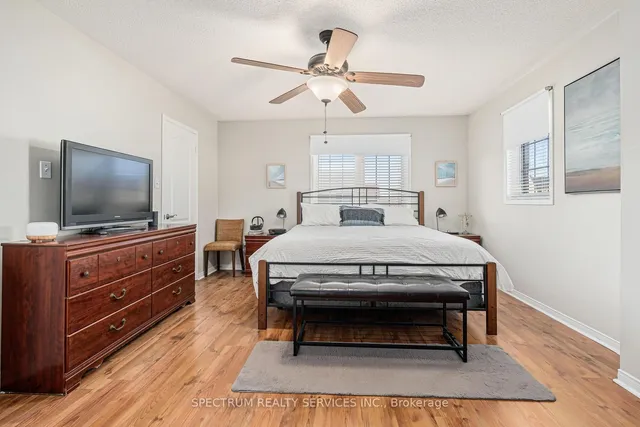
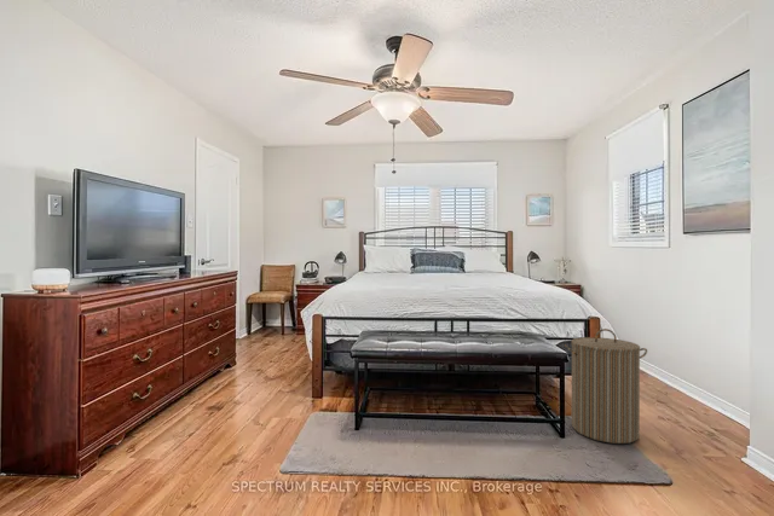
+ laundry hamper (603, 379)
